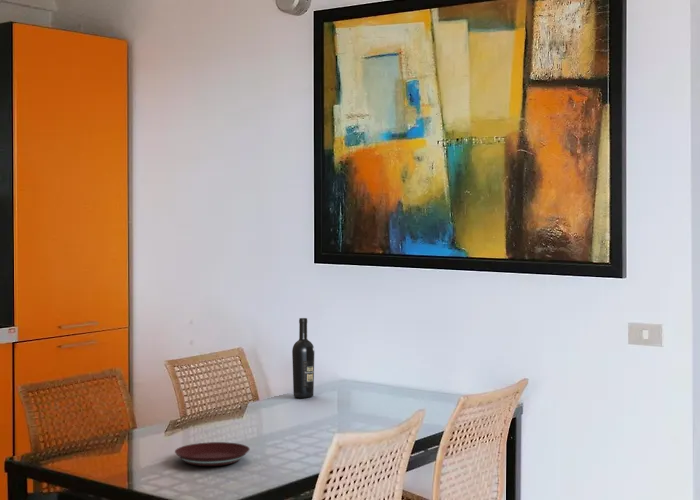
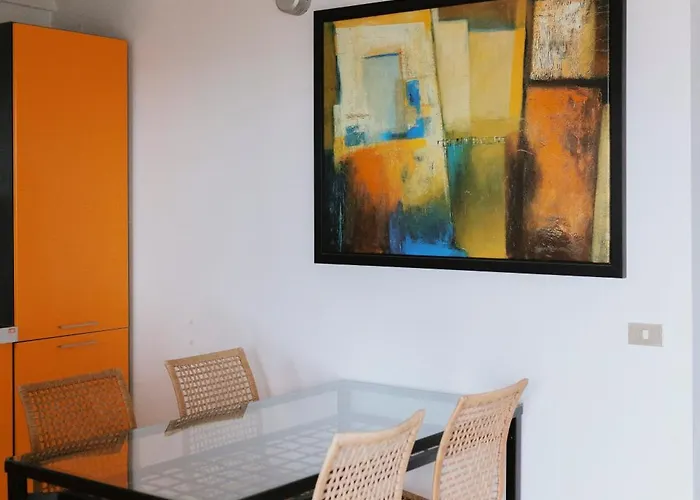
- wine bottle (303, 357)
- plate (212, 455)
